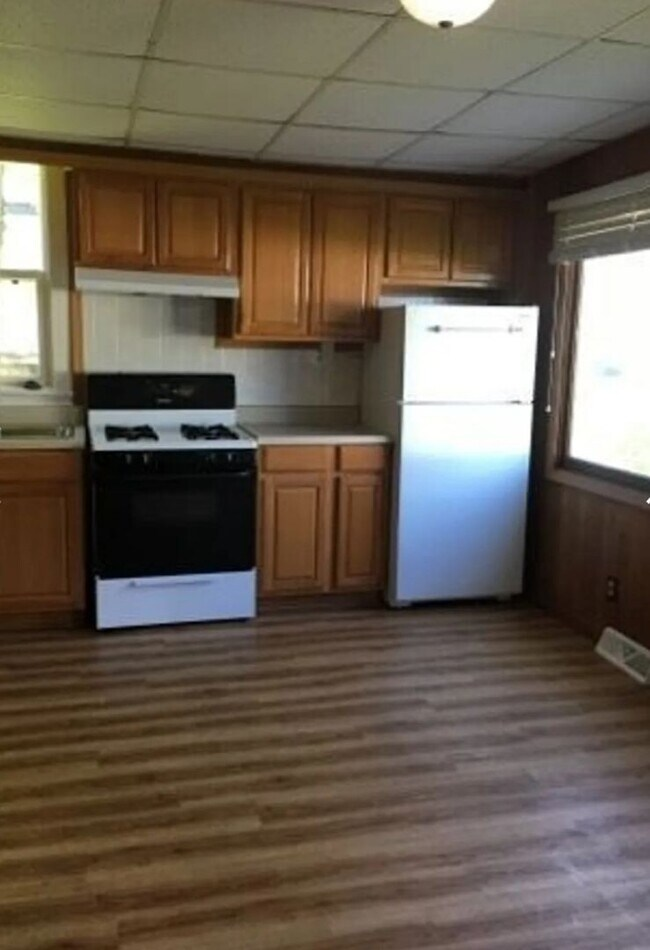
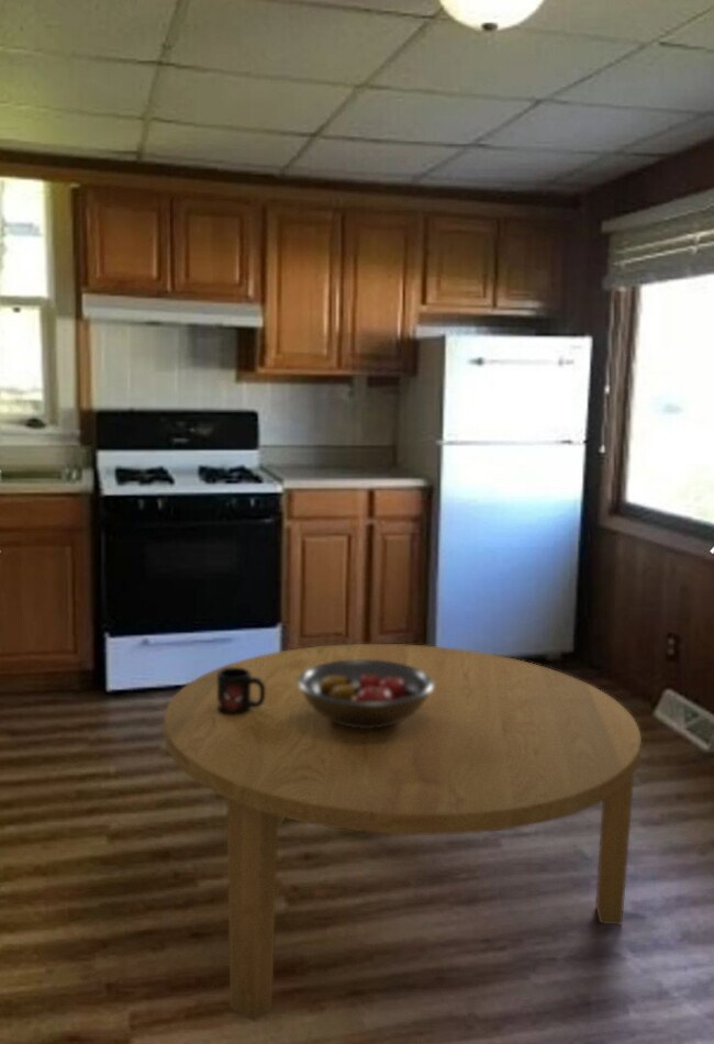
+ mug (241, 690)
+ dining table (397, 804)
+ fruit bowl (365, 692)
